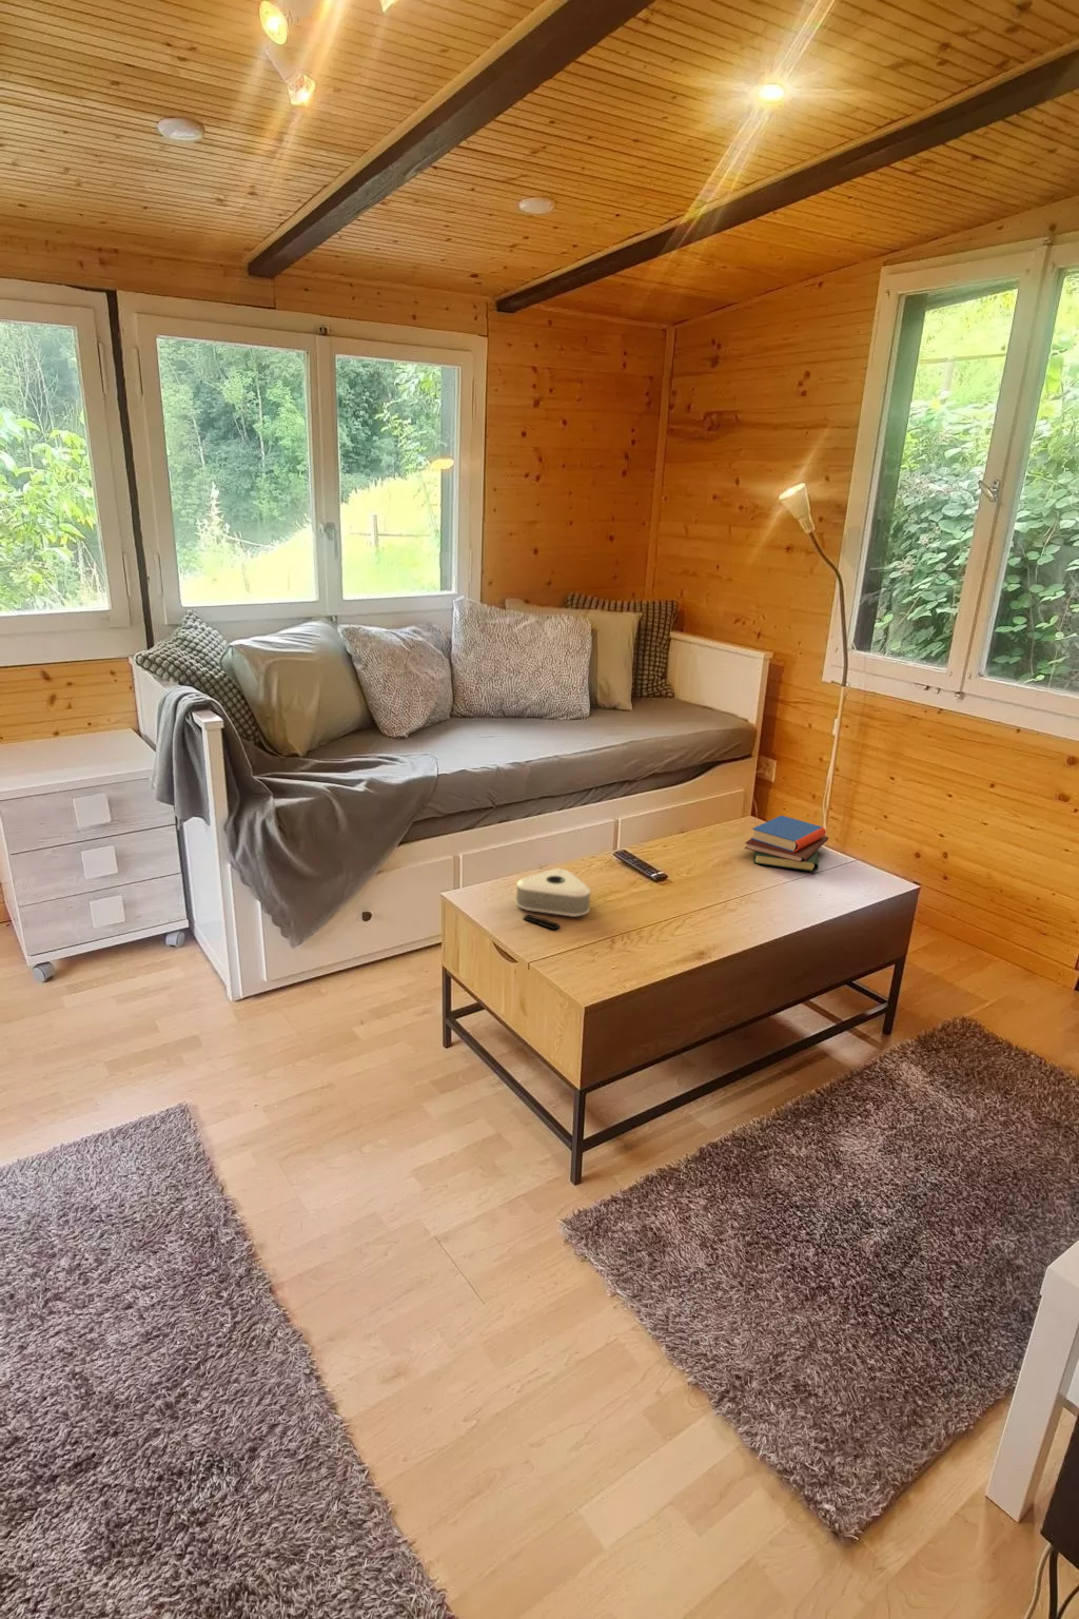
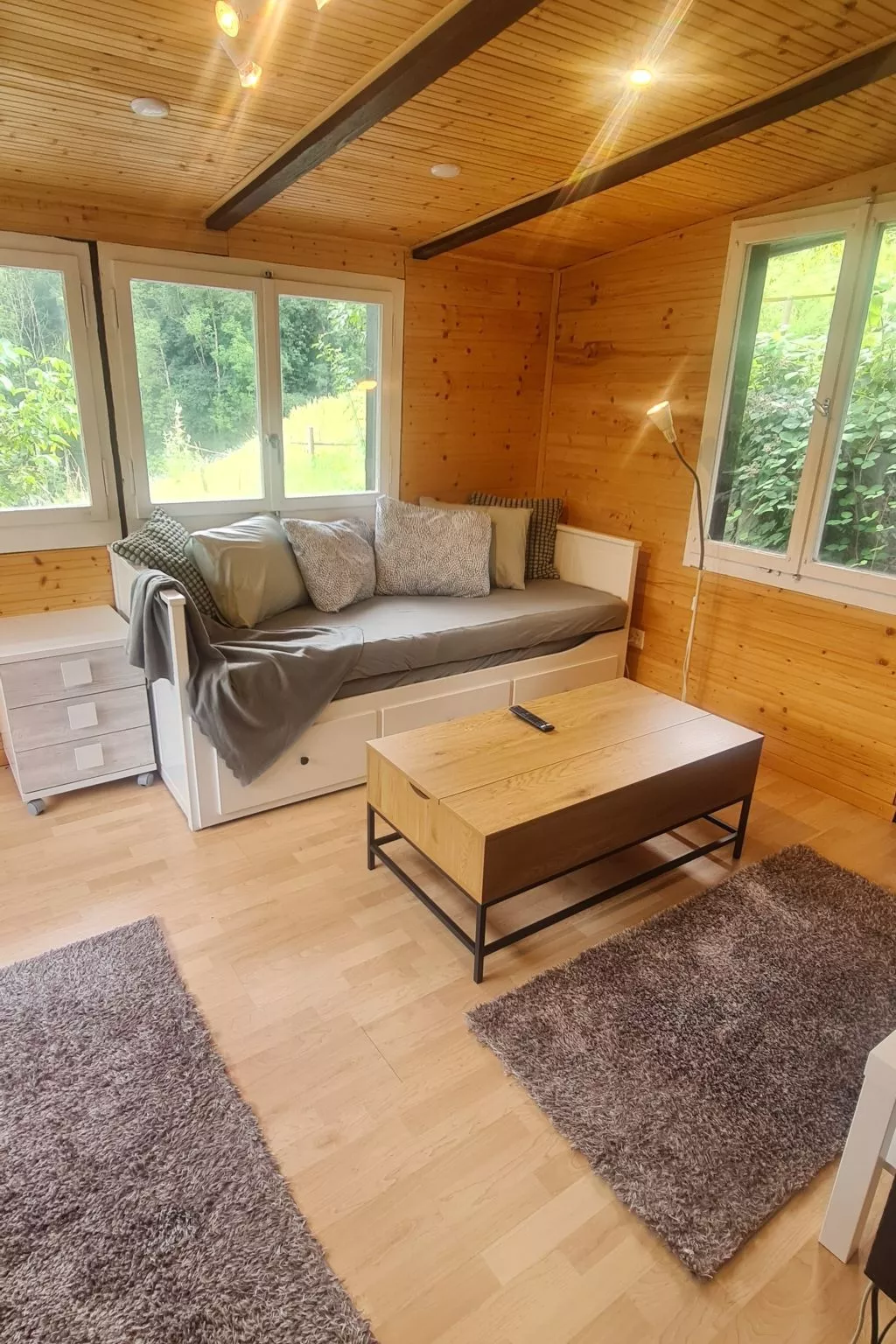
- book (788, 841)
- speaker (553, 896)
